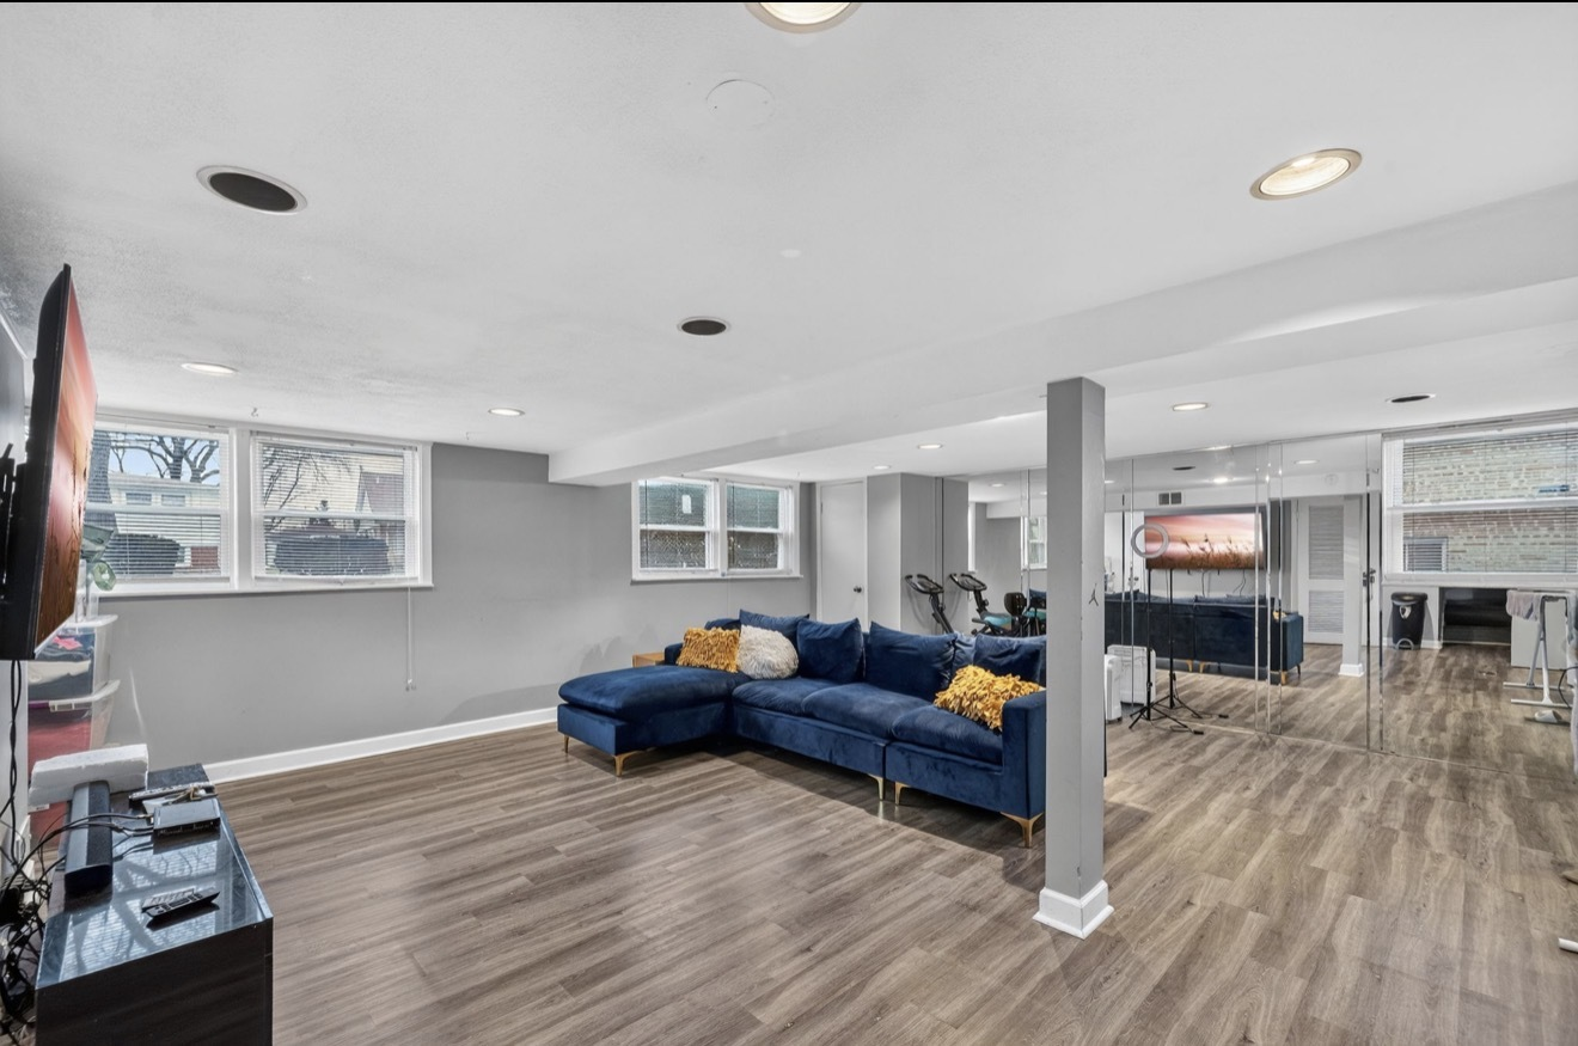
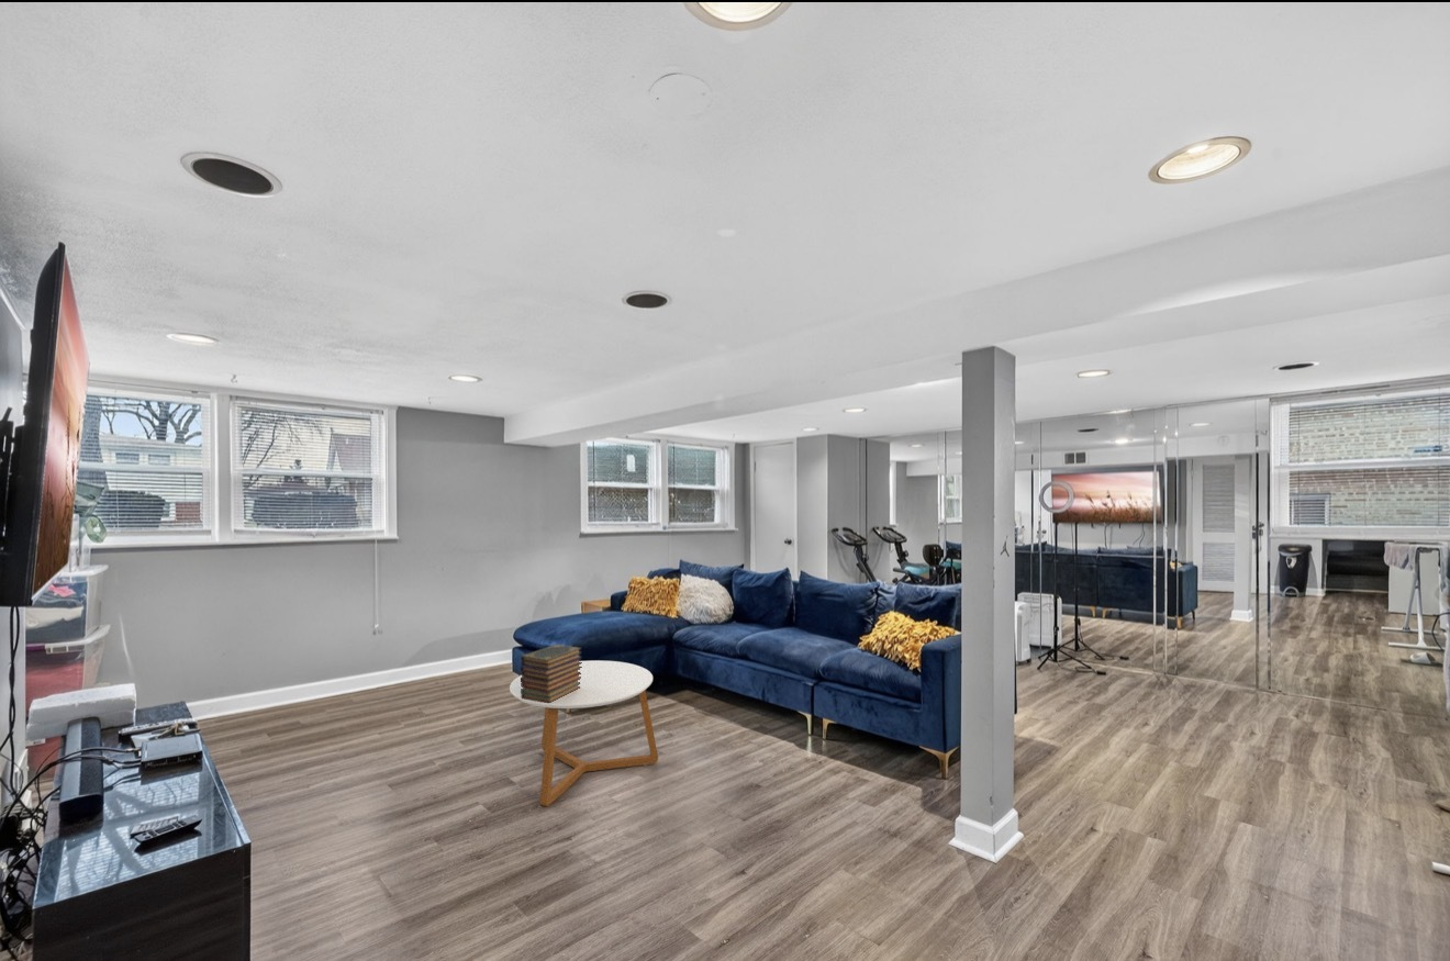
+ book stack (551, 672)
+ coffee table (581, 707)
